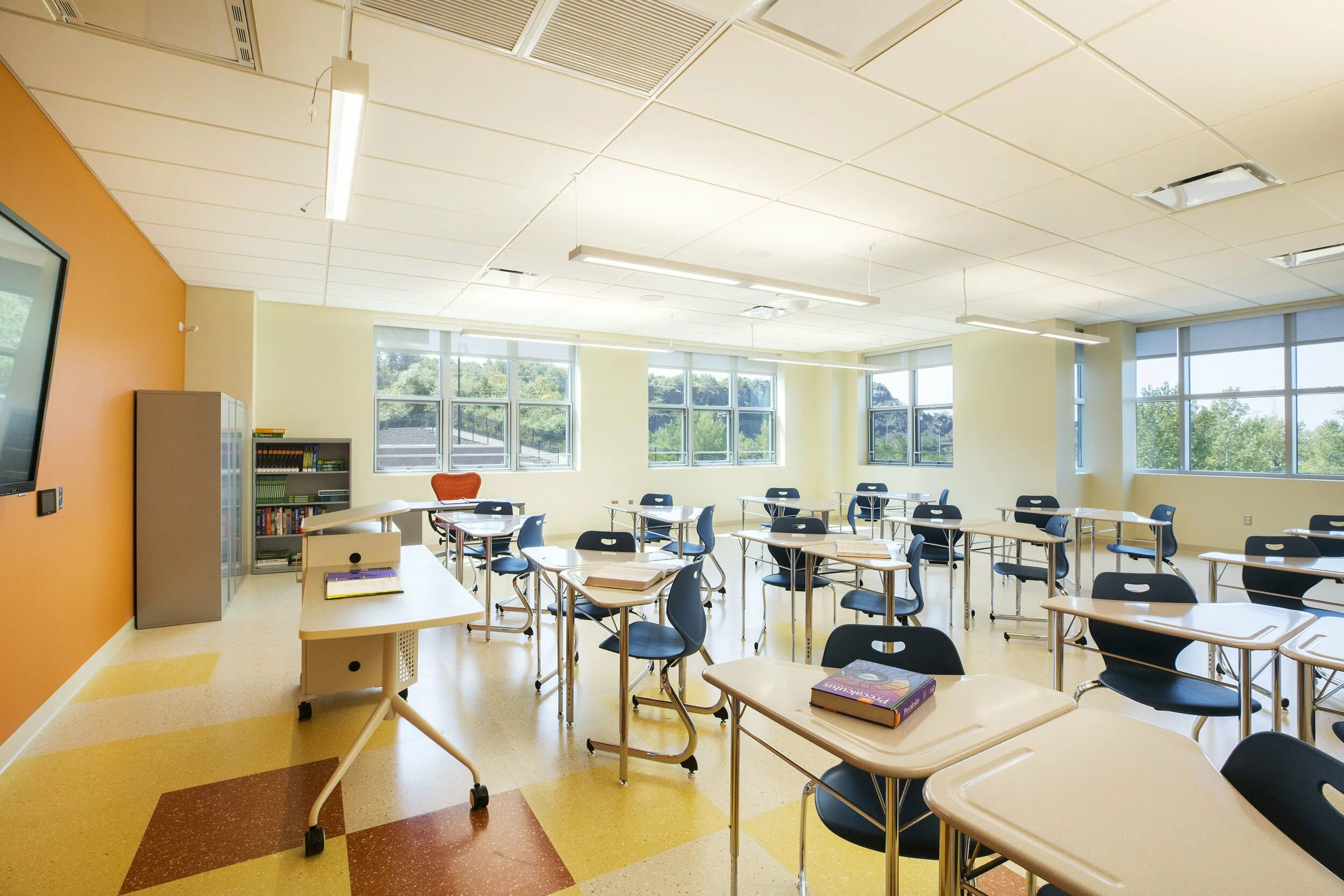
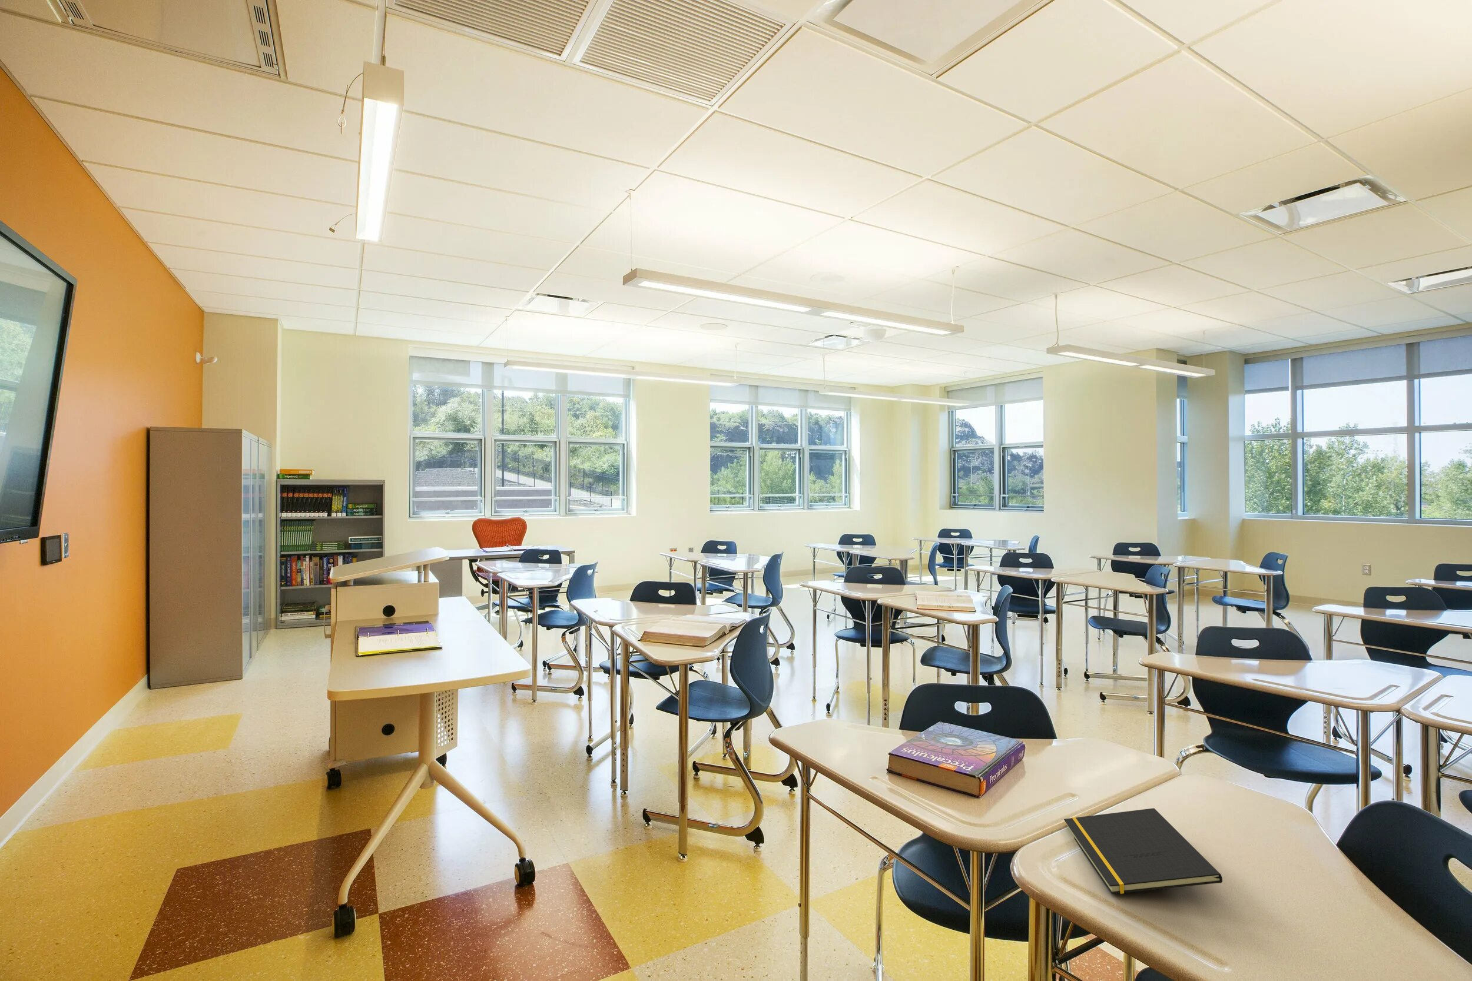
+ notepad (1135, 847)
